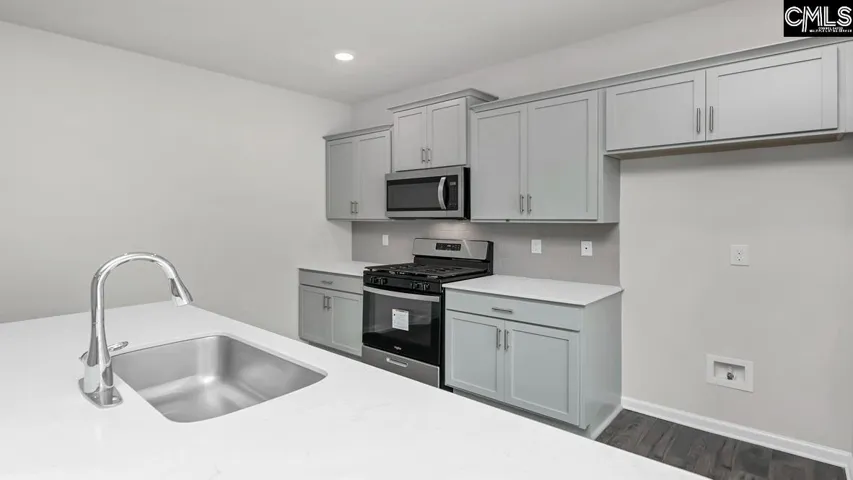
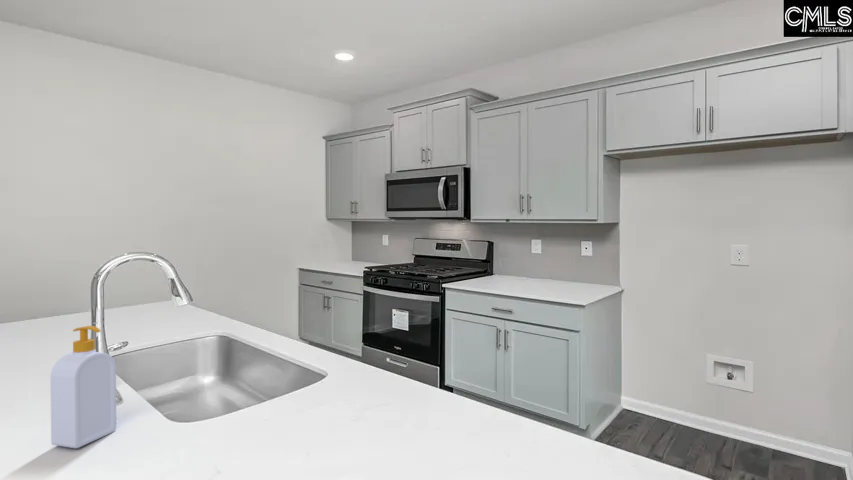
+ soap bottle (85, 382)
